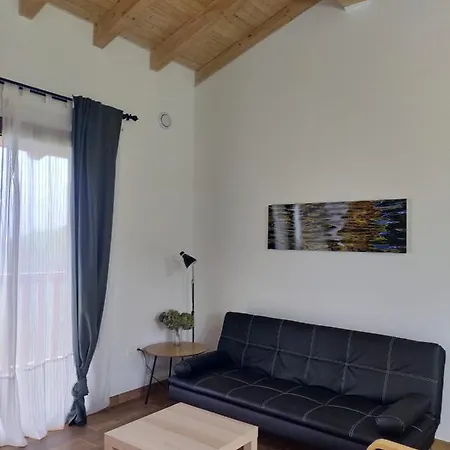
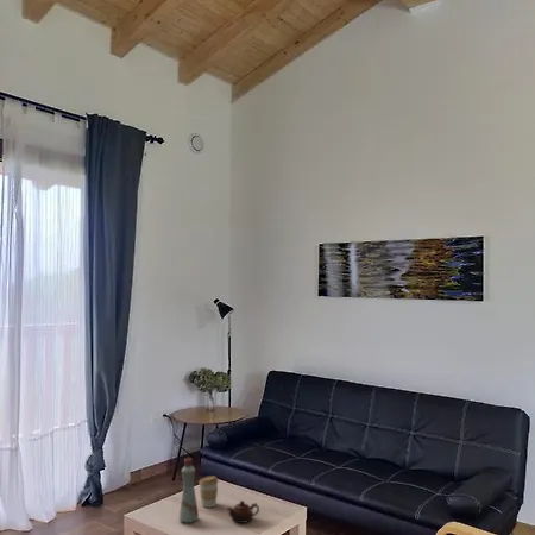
+ coffee cup (208, 490)
+ bottle (188, 487)
+ teapot (243, 510)
